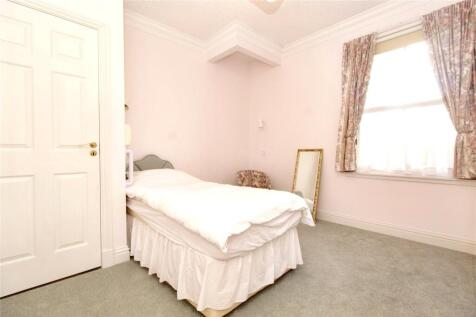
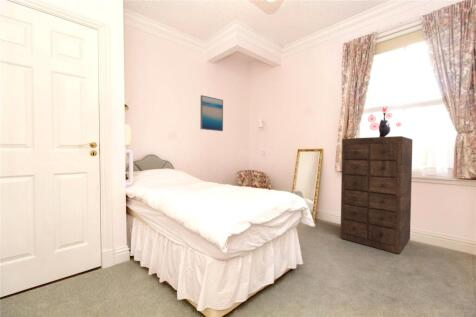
+ dresser (375, 189)
+ toy figurine (382, 121)
+ wall art (212, 114)
